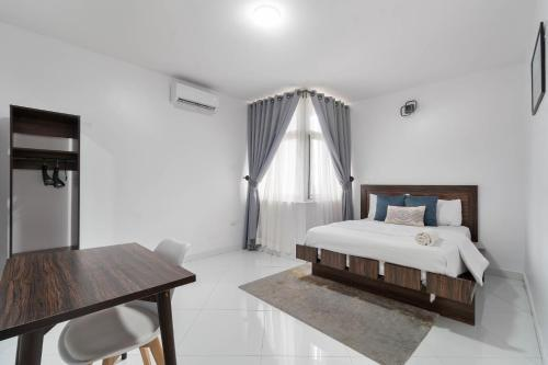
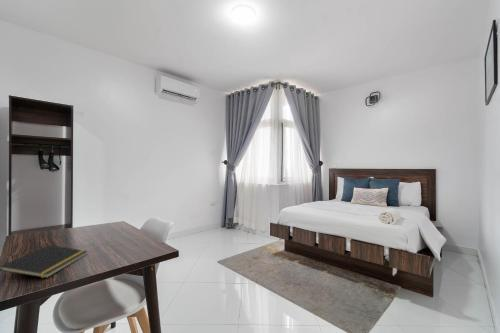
+ notepad (48, 259)
